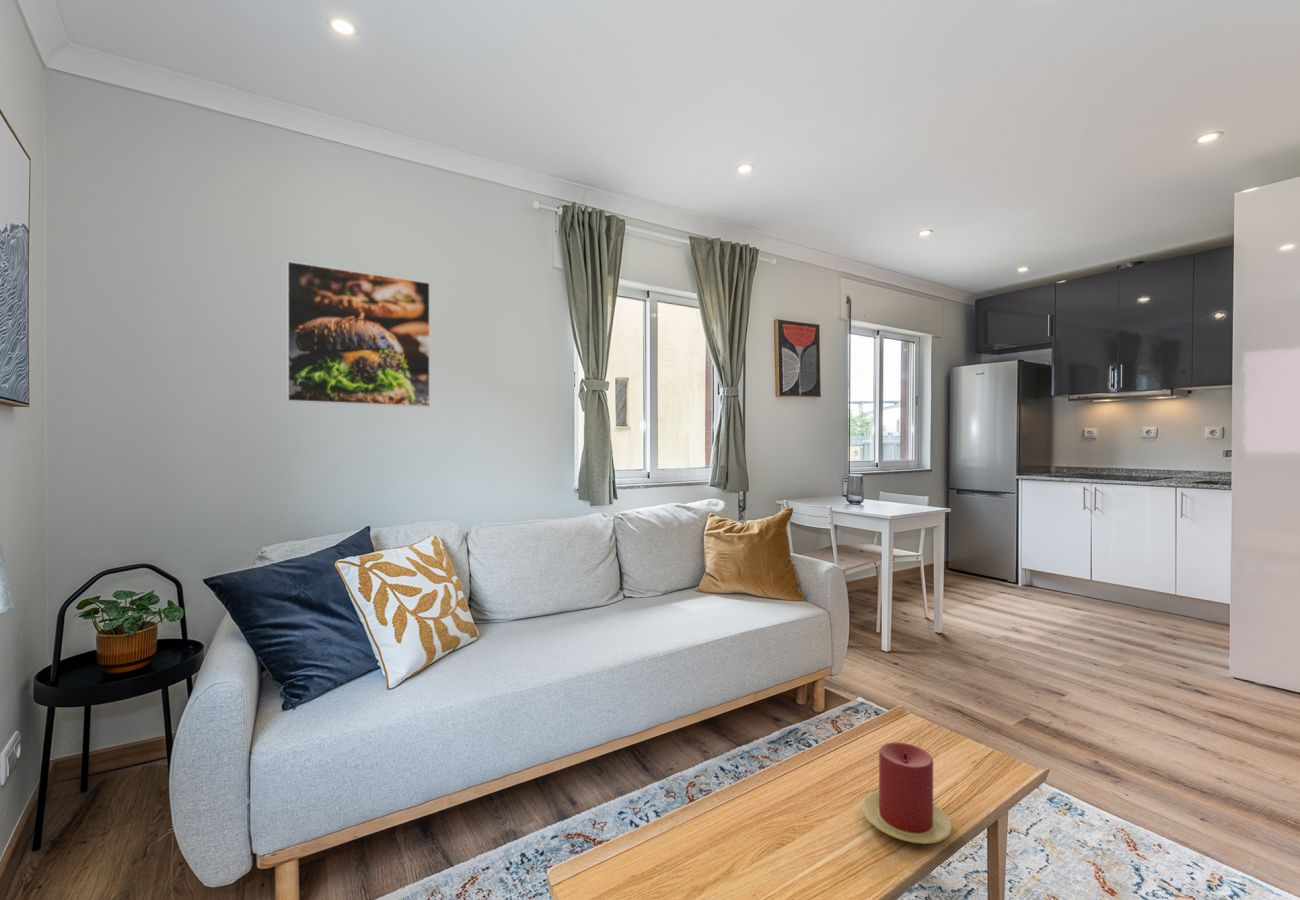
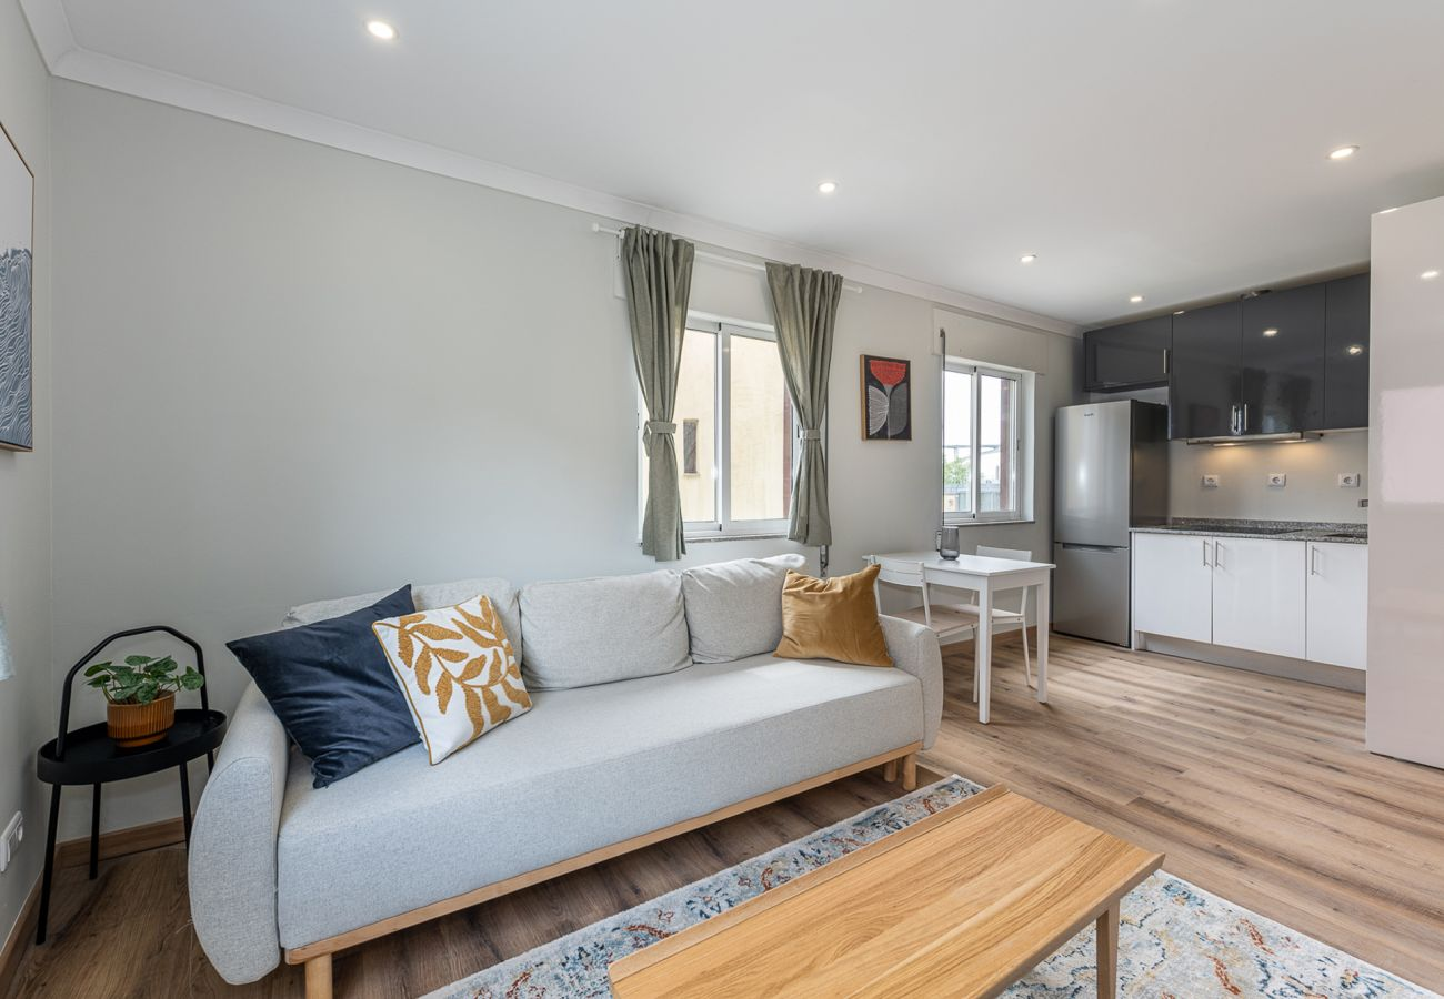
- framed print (362, 338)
- candle (905, 787)
